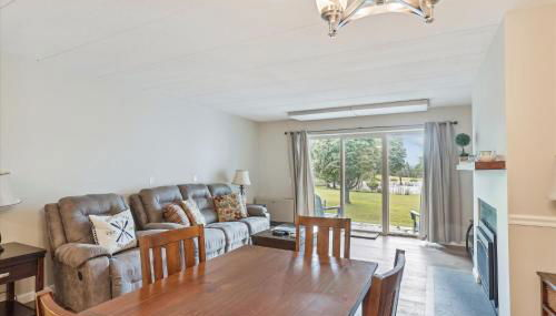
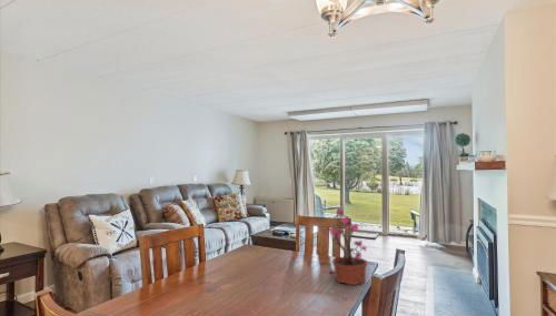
+ potted plant (354, 243)
